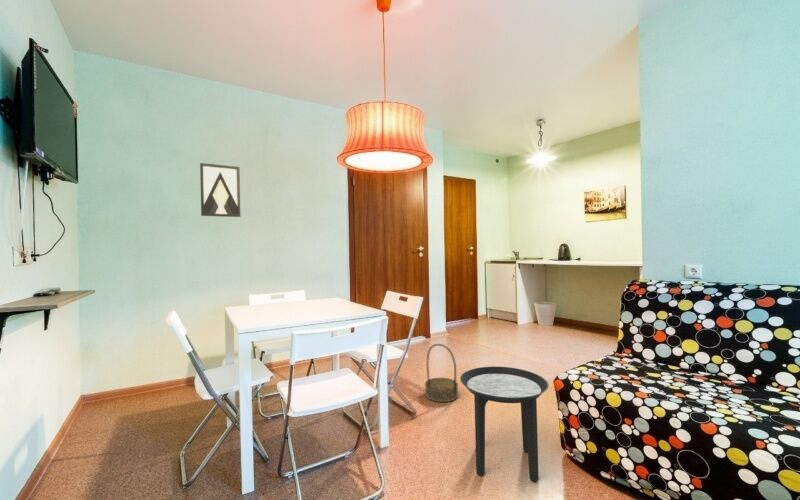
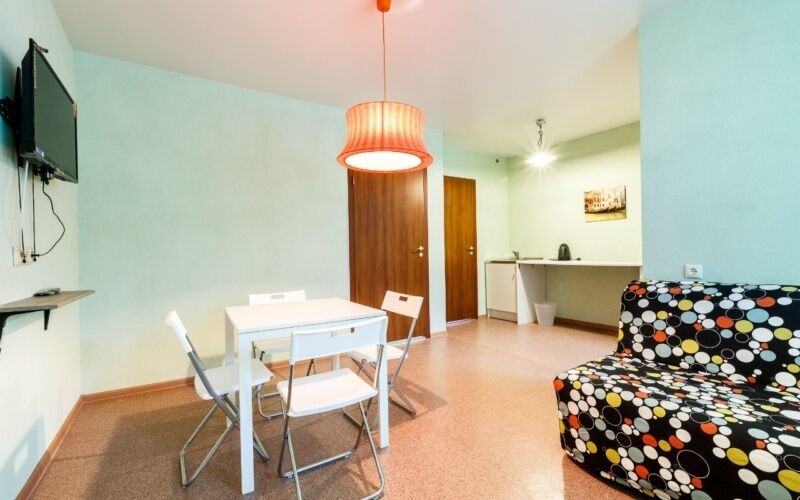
- side table (521, 417)
- wall art (220, 190)
- basket (440, 378)
